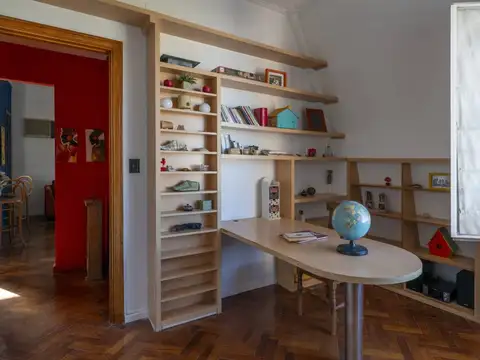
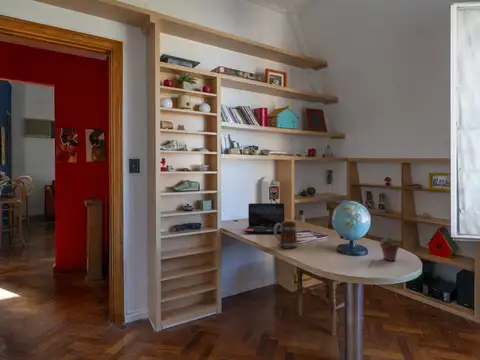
+ potted succulent (389, 247)
+ laptop (264, 217)
+ mug (285, 234)
